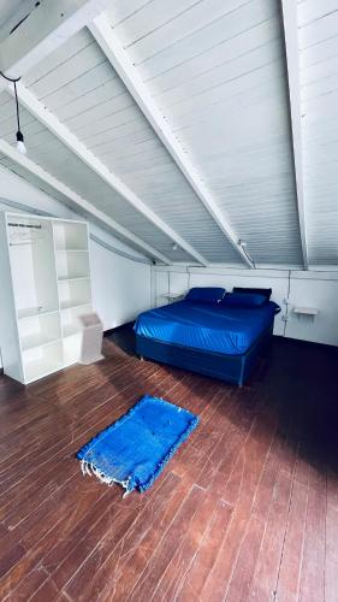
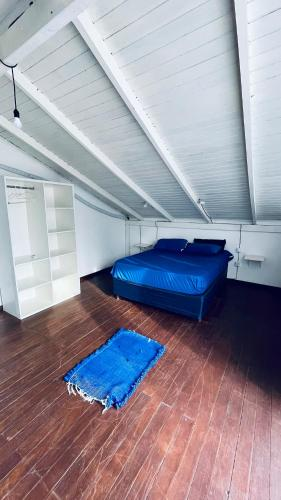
- lectern (90, 336)
